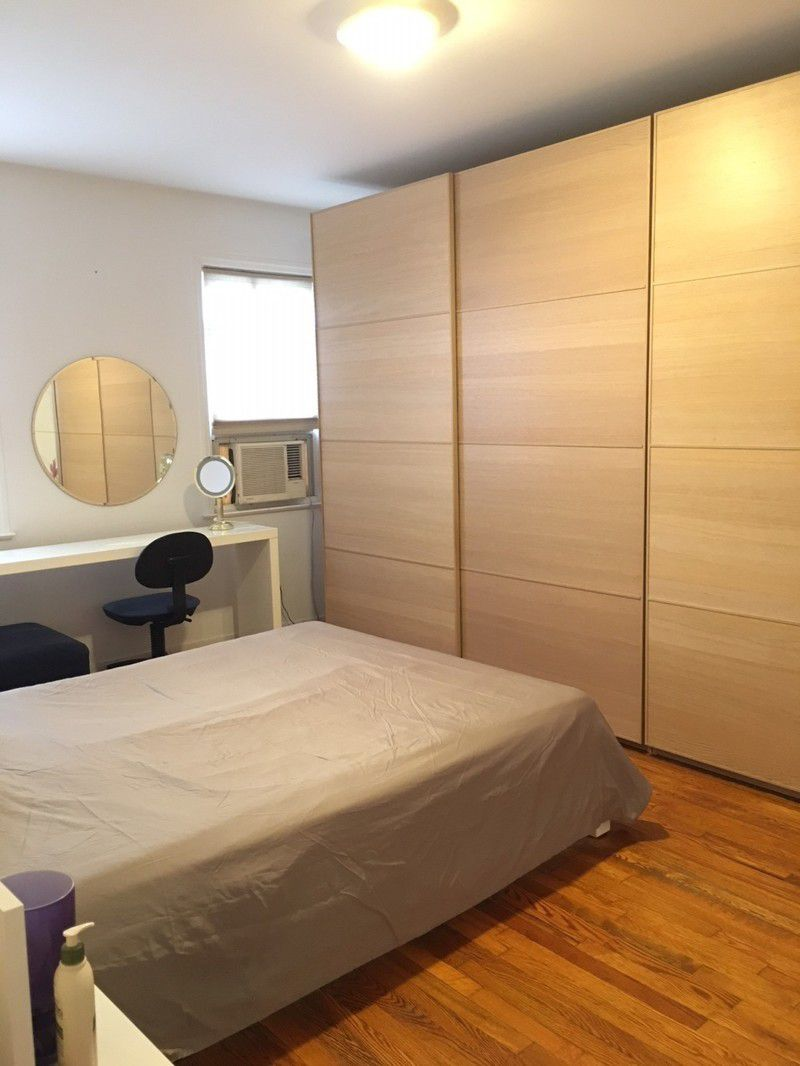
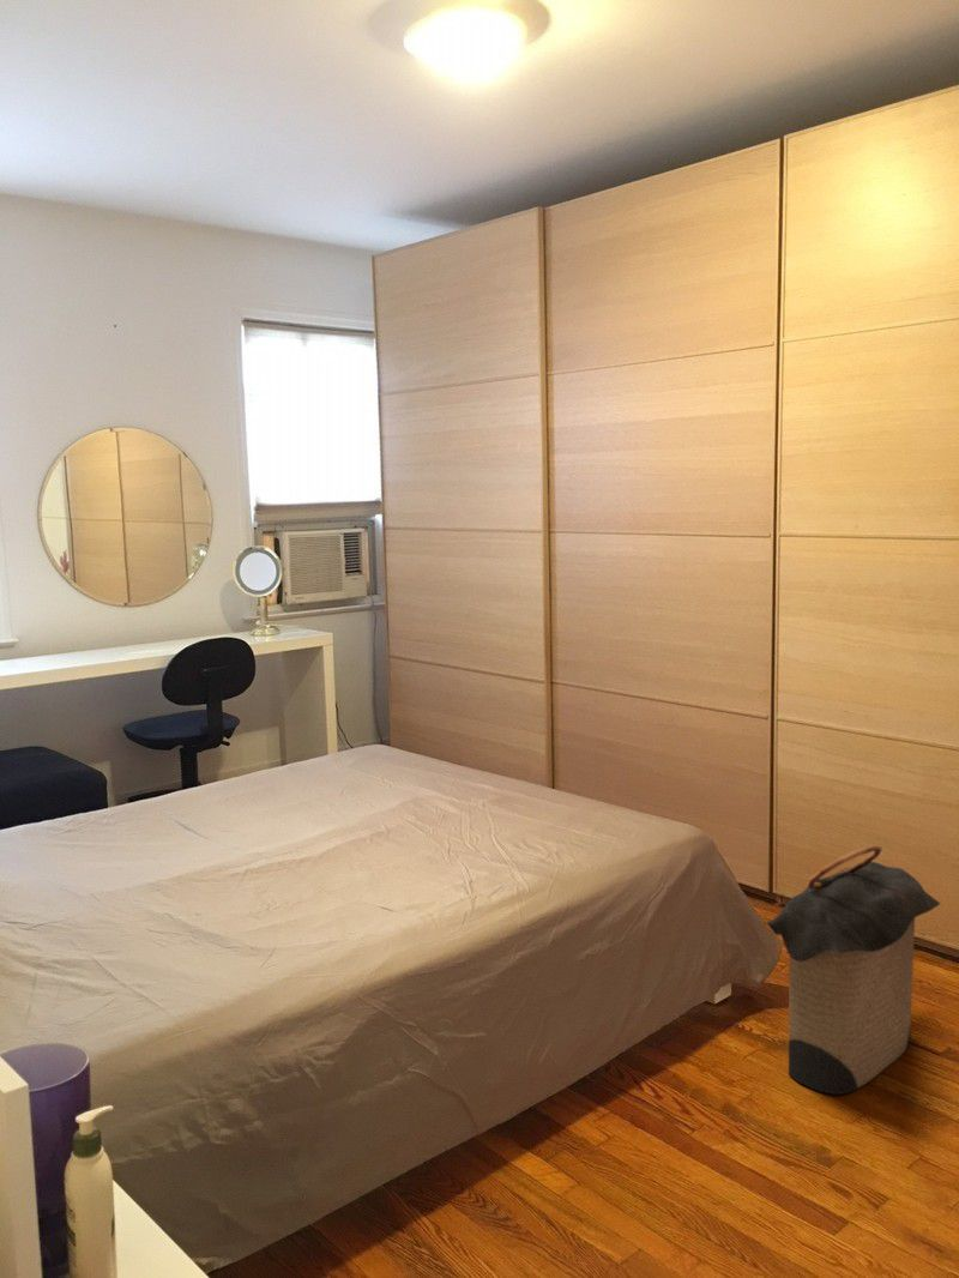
+ laundry hamper (850, 944)
